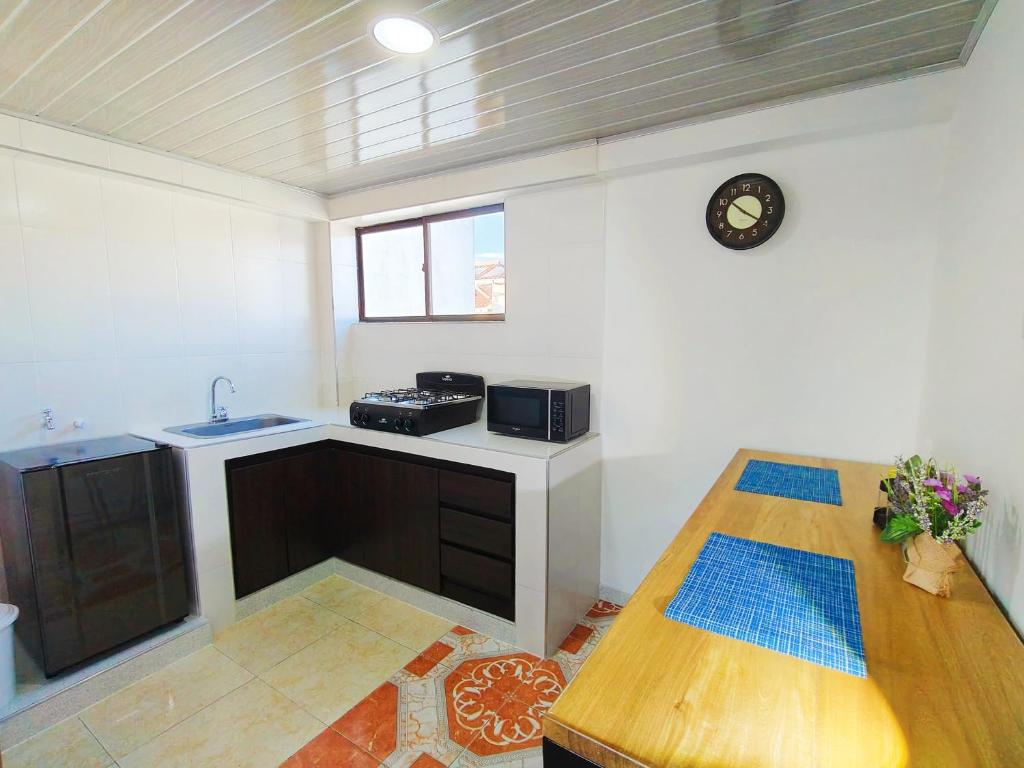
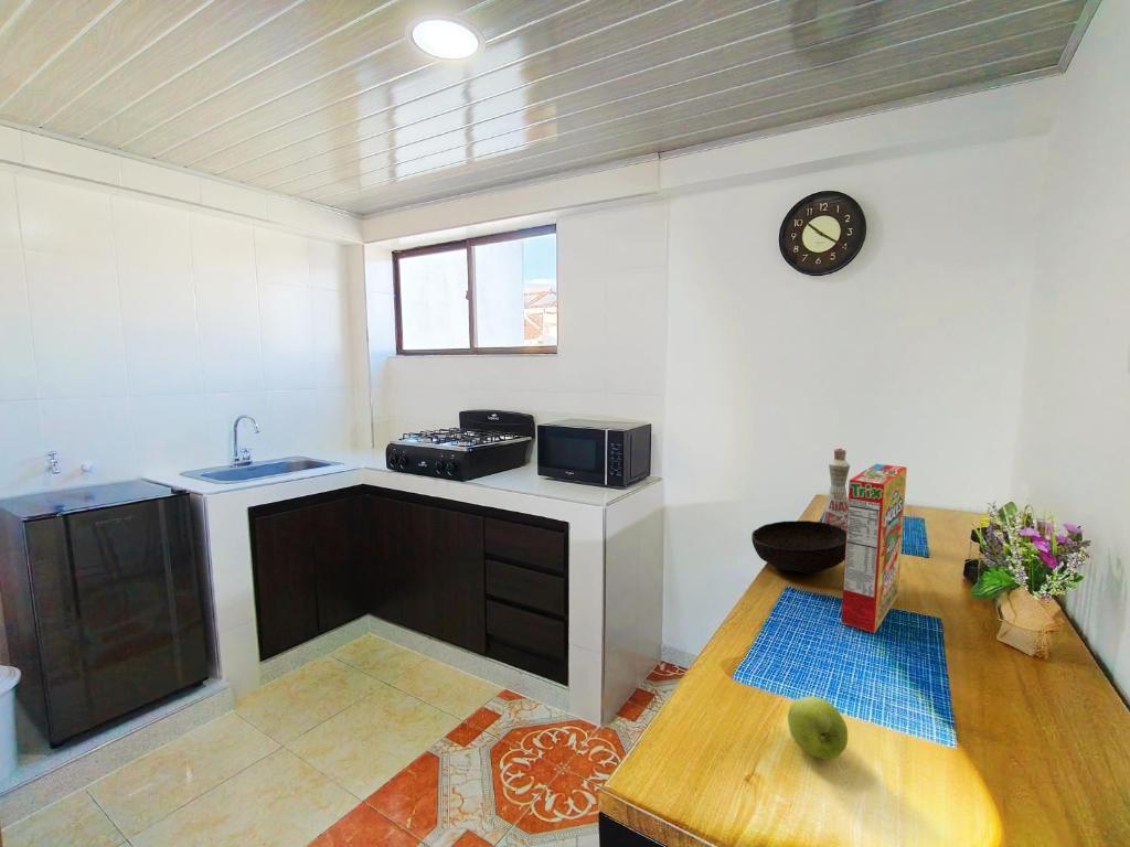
+ apple (815, 725)
+ bowl (799, 548)
+ cereal box (875, 542)
+ bottle (838, 490)
